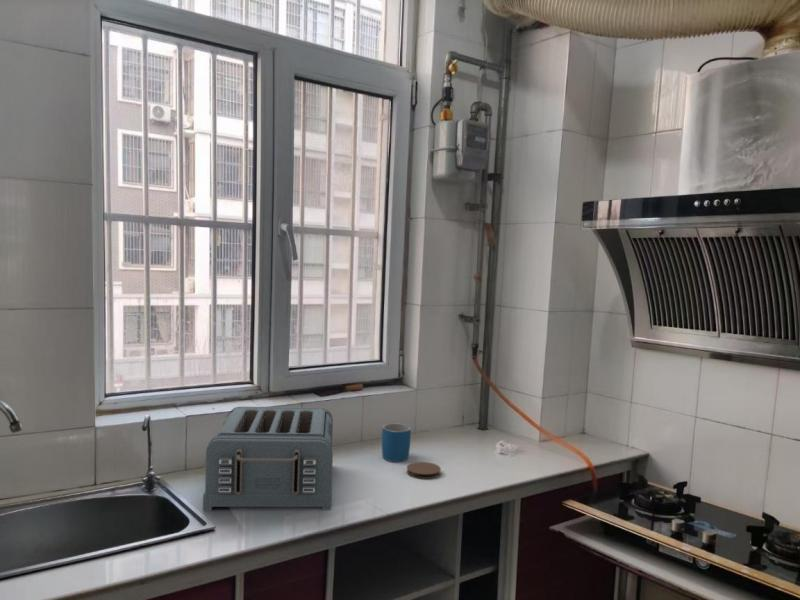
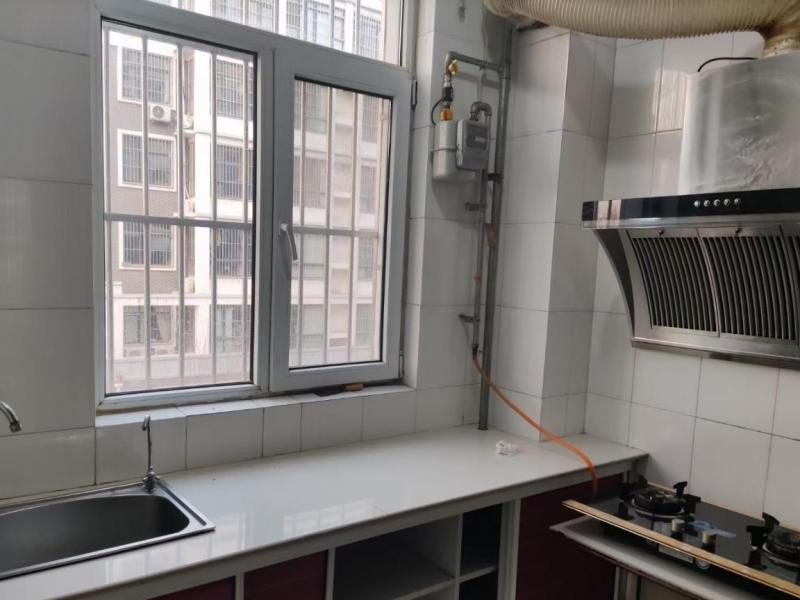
- mug (393, 440)
- toaster (274, 455)
- coaster (423, 470)
